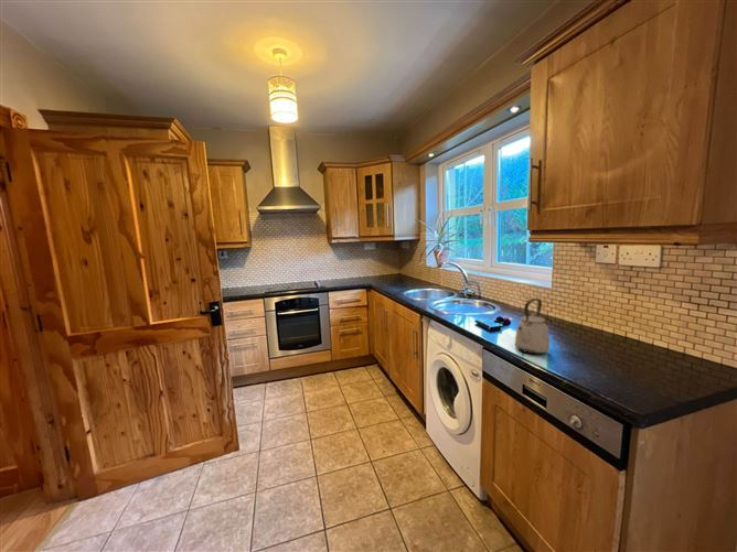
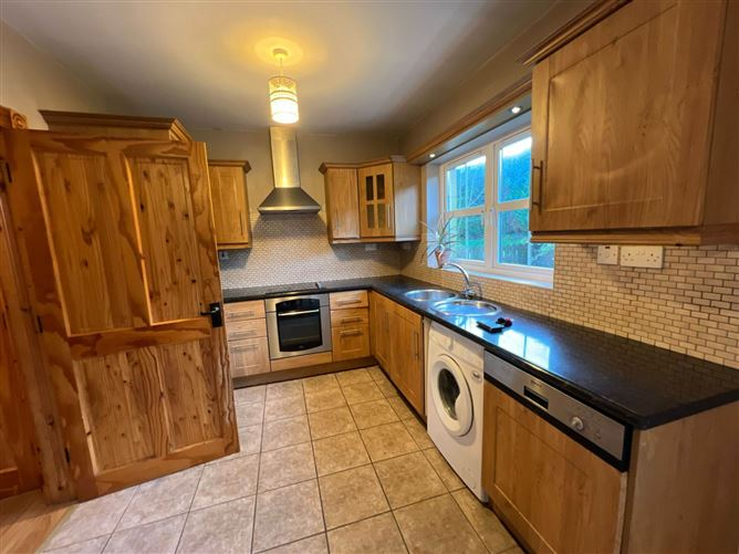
- kettle (530, 326)
